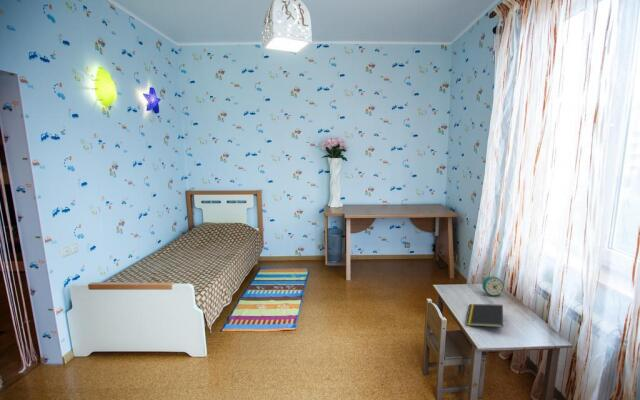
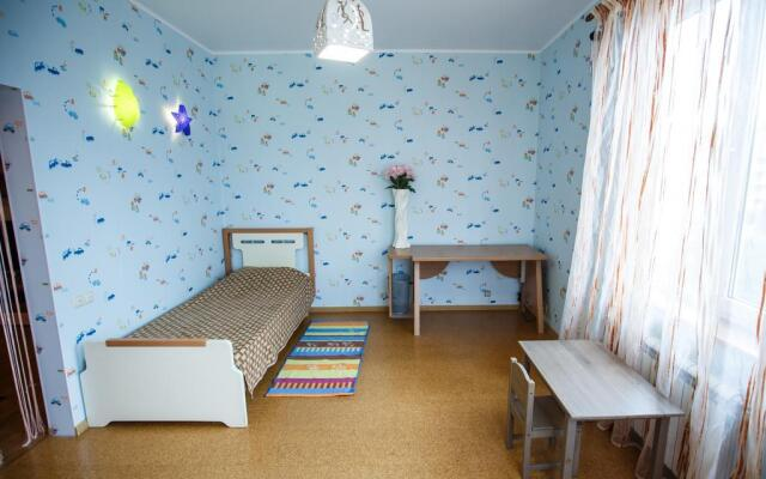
- alarm clock (492, 284)
- notepad (484, 314)
